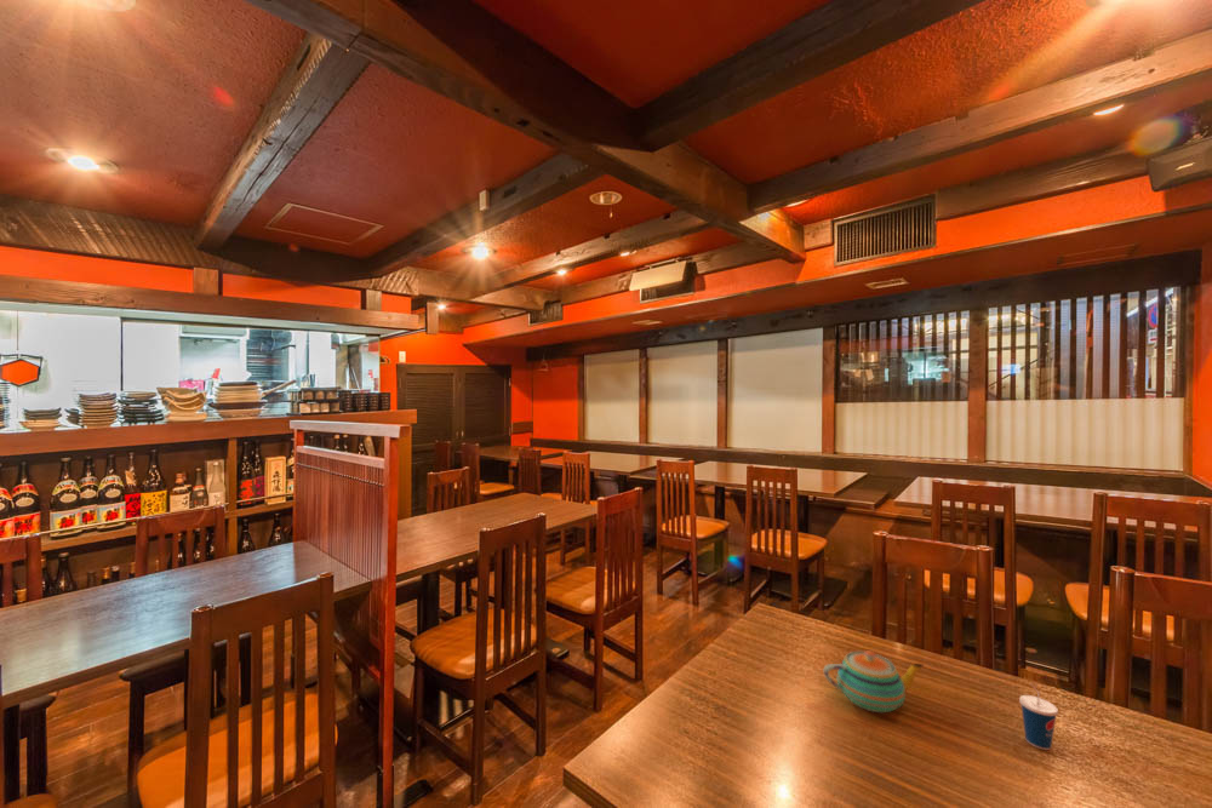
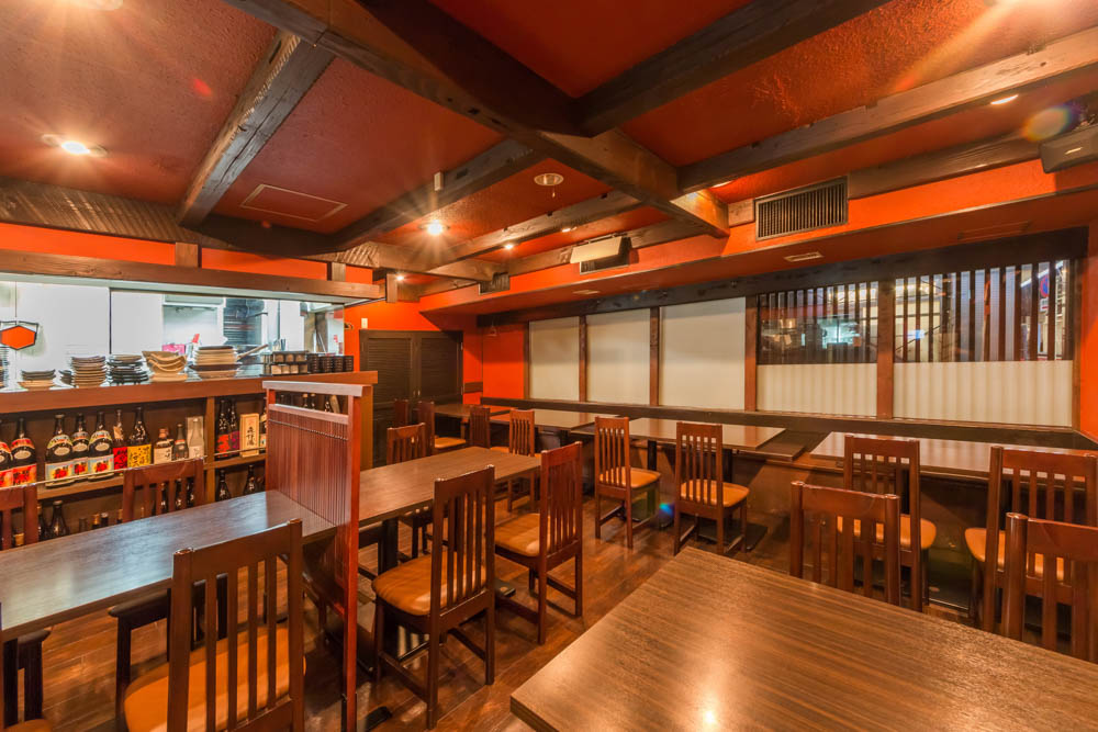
- cup (1037, 712)
- teapot (873, 676)
